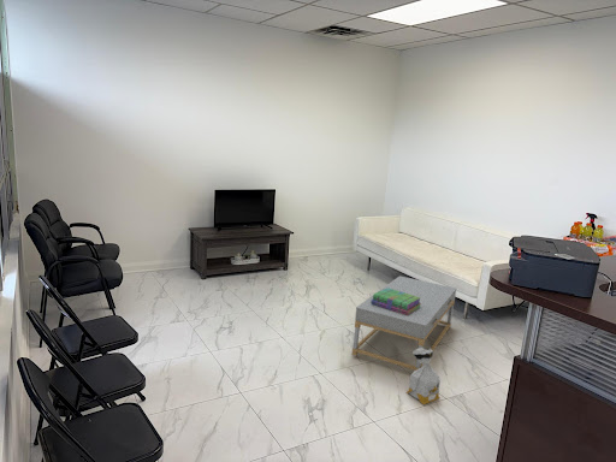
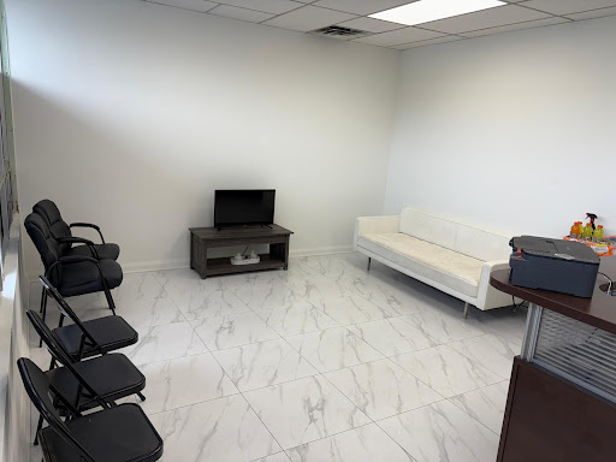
- bag (425, 372)
- coffee table (408, 319)
- stack of books (396, 300)
